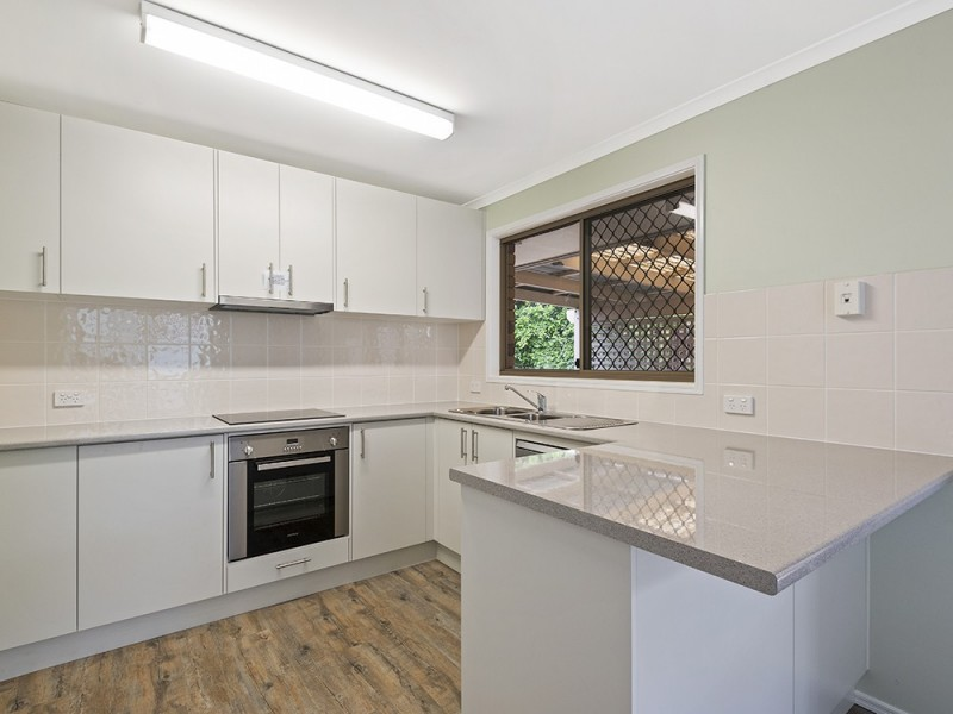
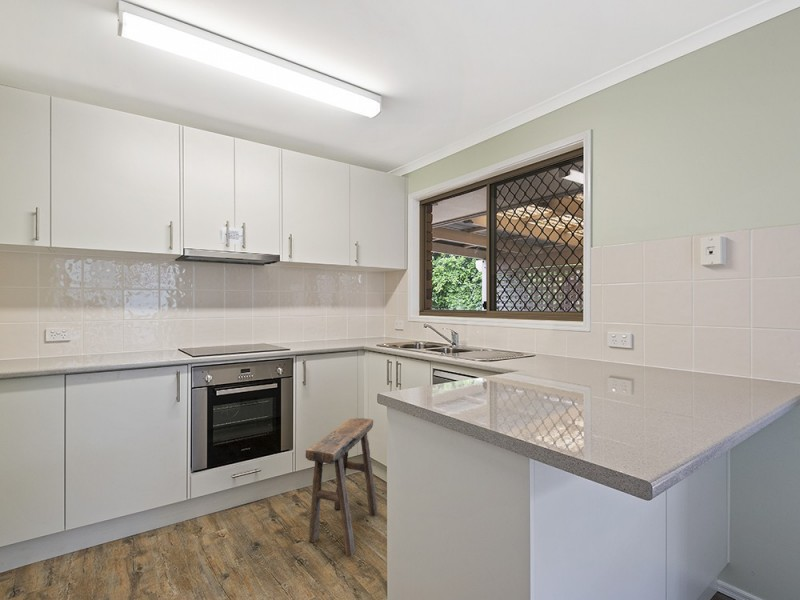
+ stool (344, 480)
